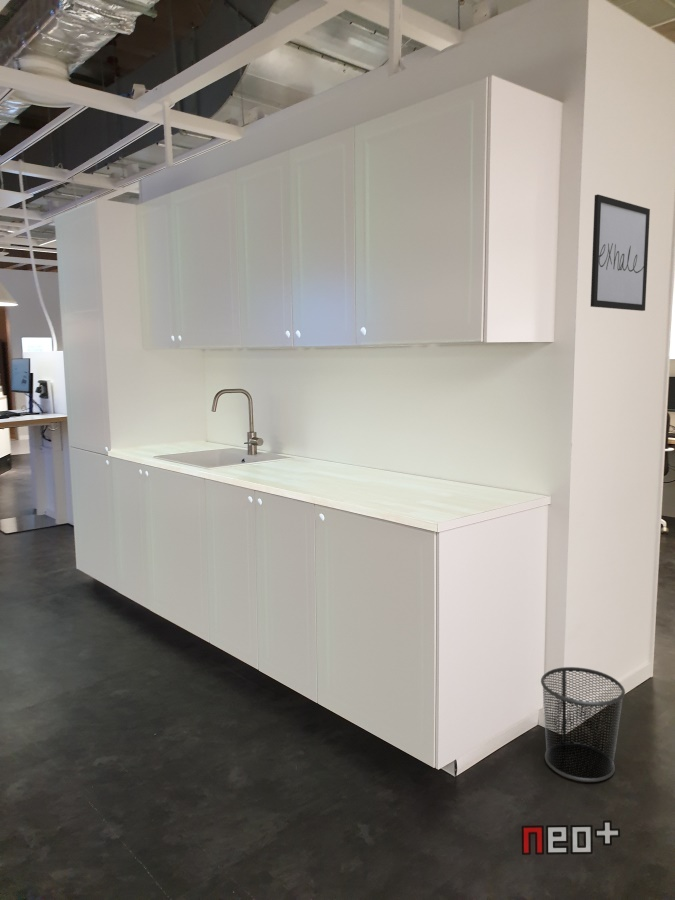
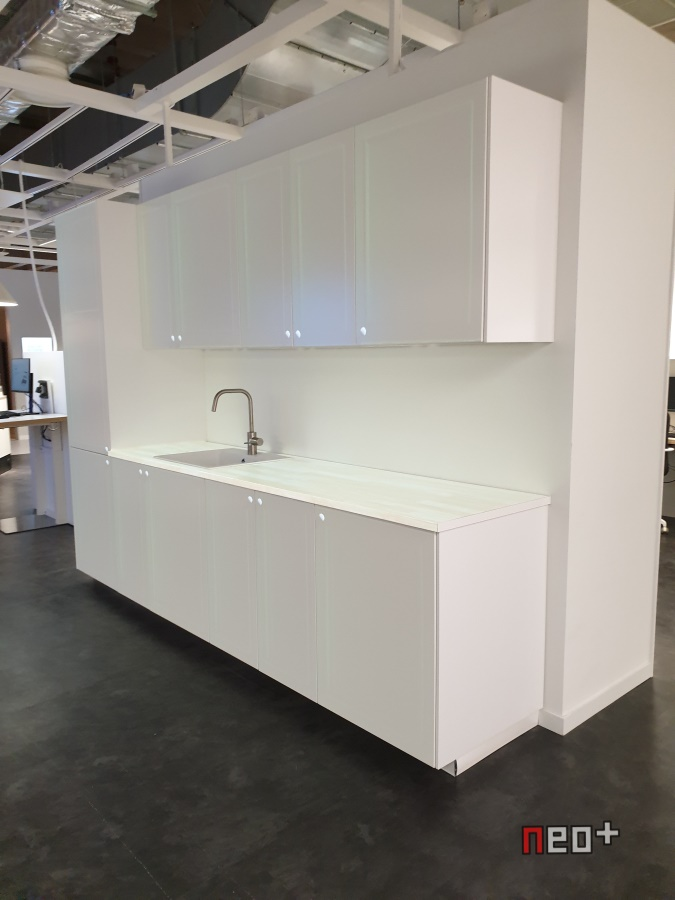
- wall art (621, 256)
- waste bin (580, 723)
